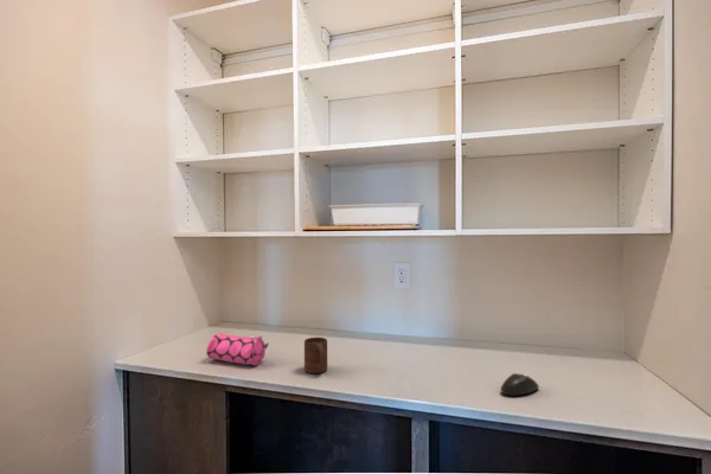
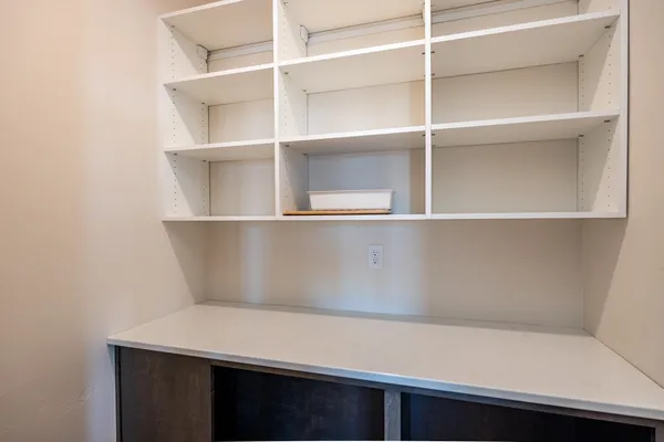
- pencil case (236, 347)
- mouse (518, 383)
- cup (318, 356)
